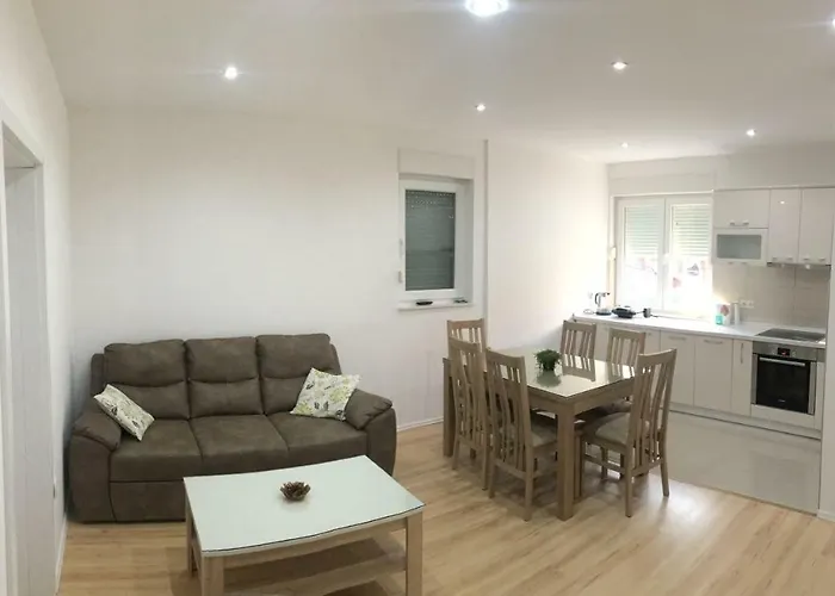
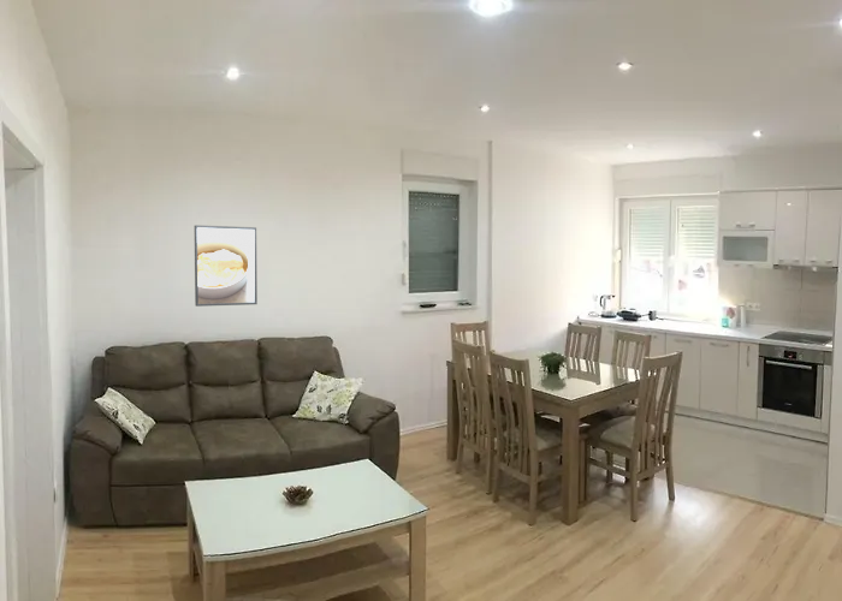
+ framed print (226, 266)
